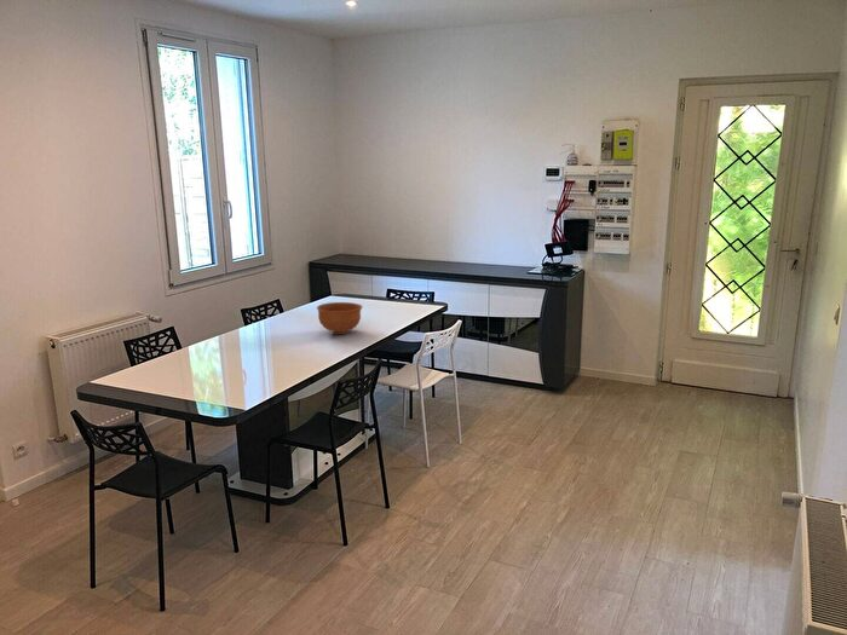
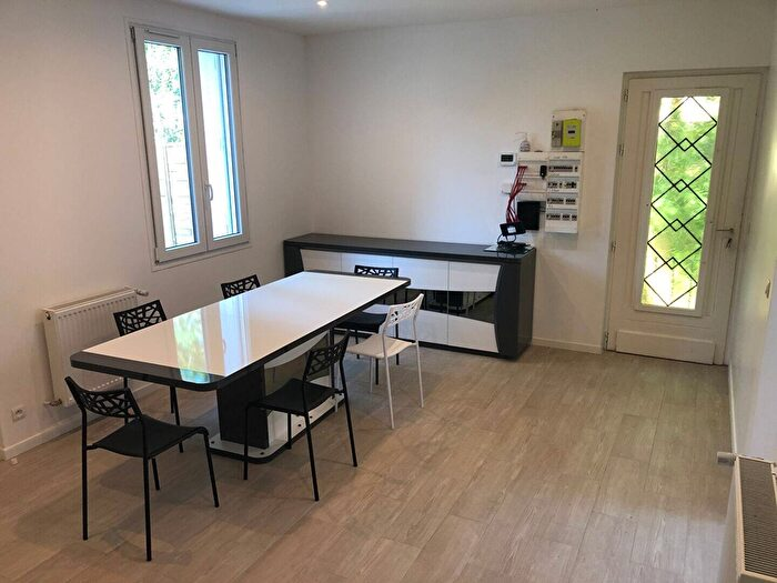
- bowl (340, 319)
